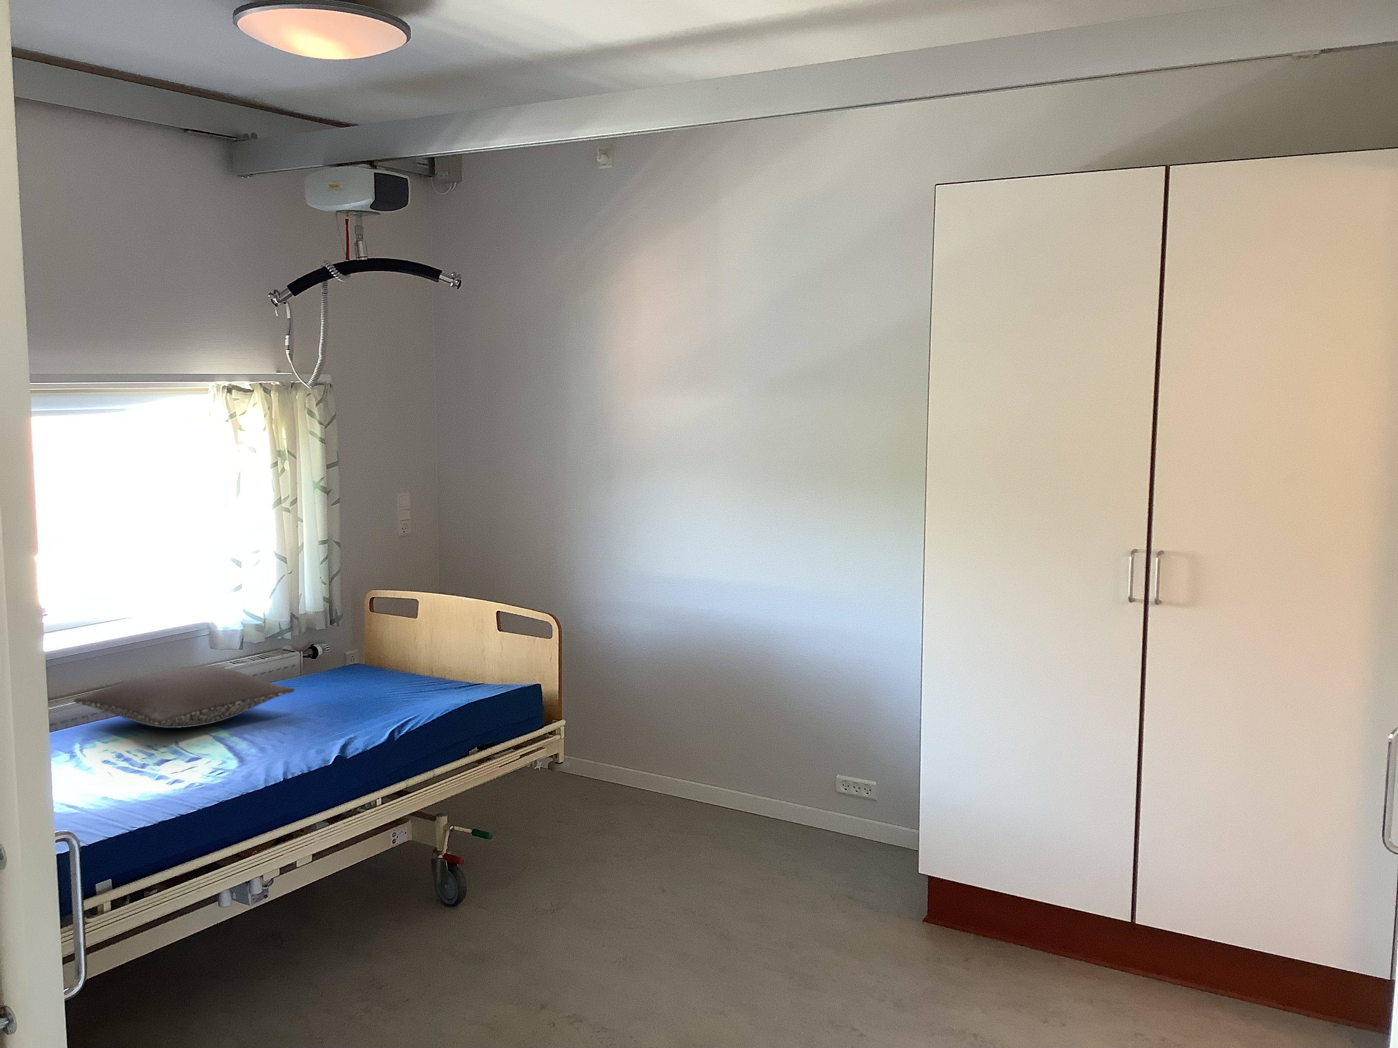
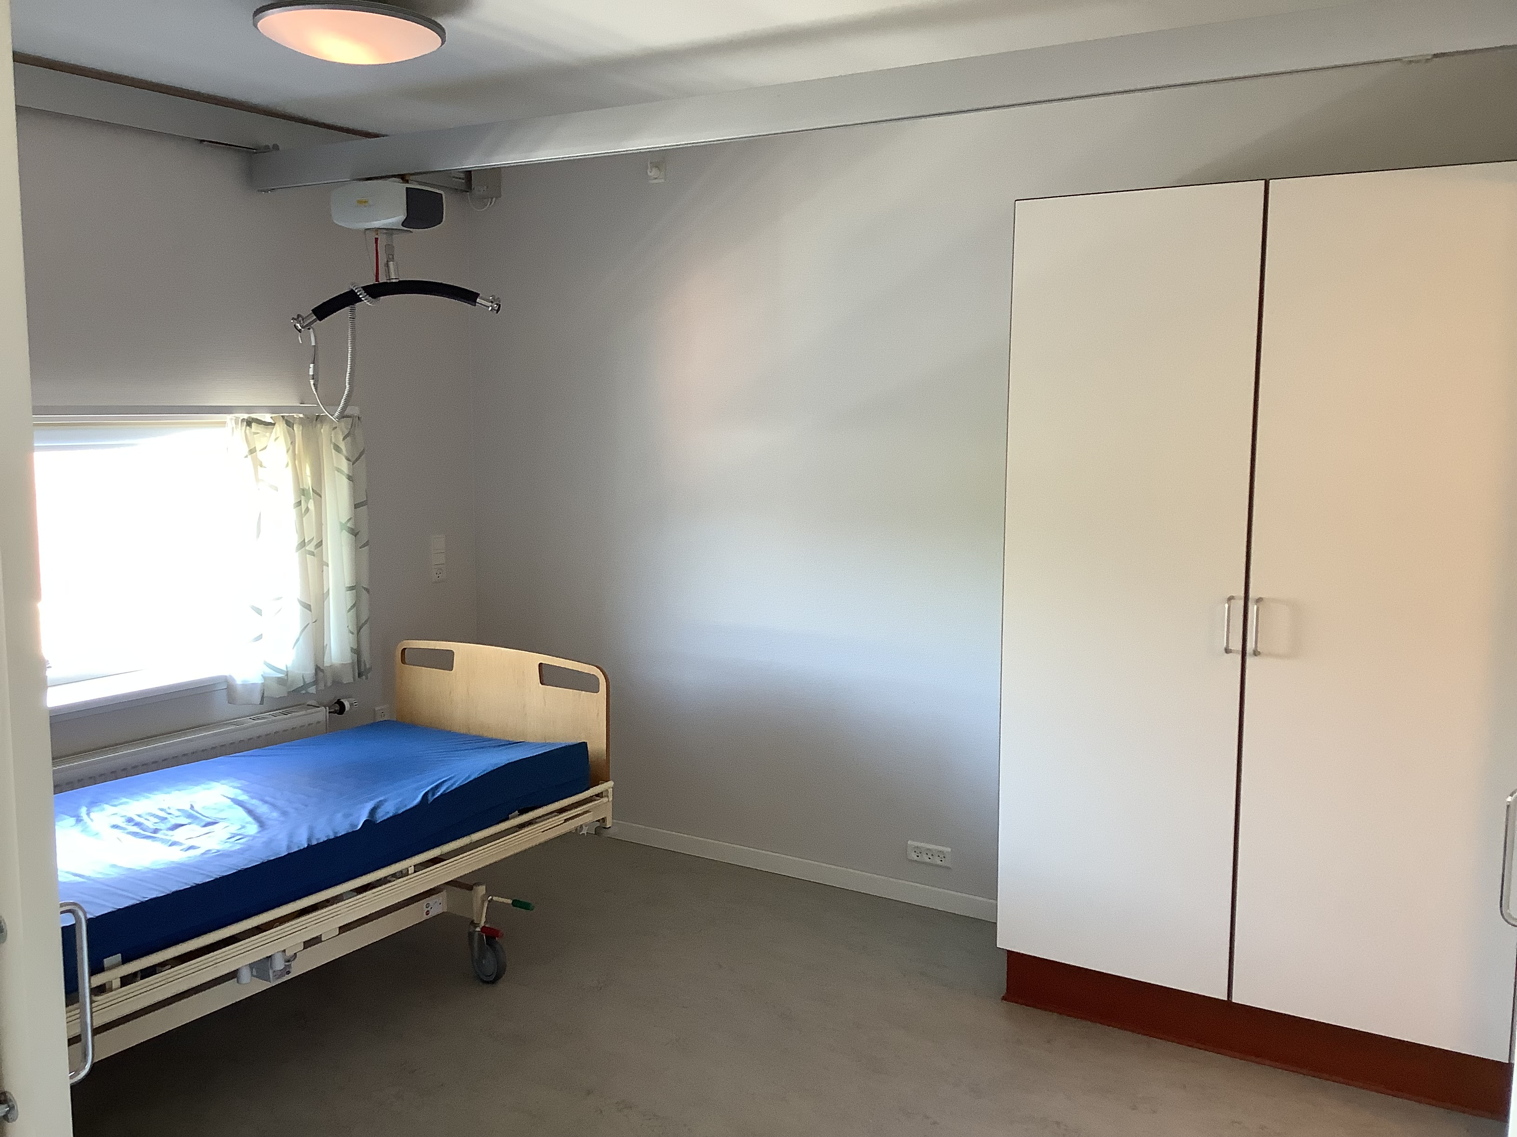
- pillow (186, 696)
